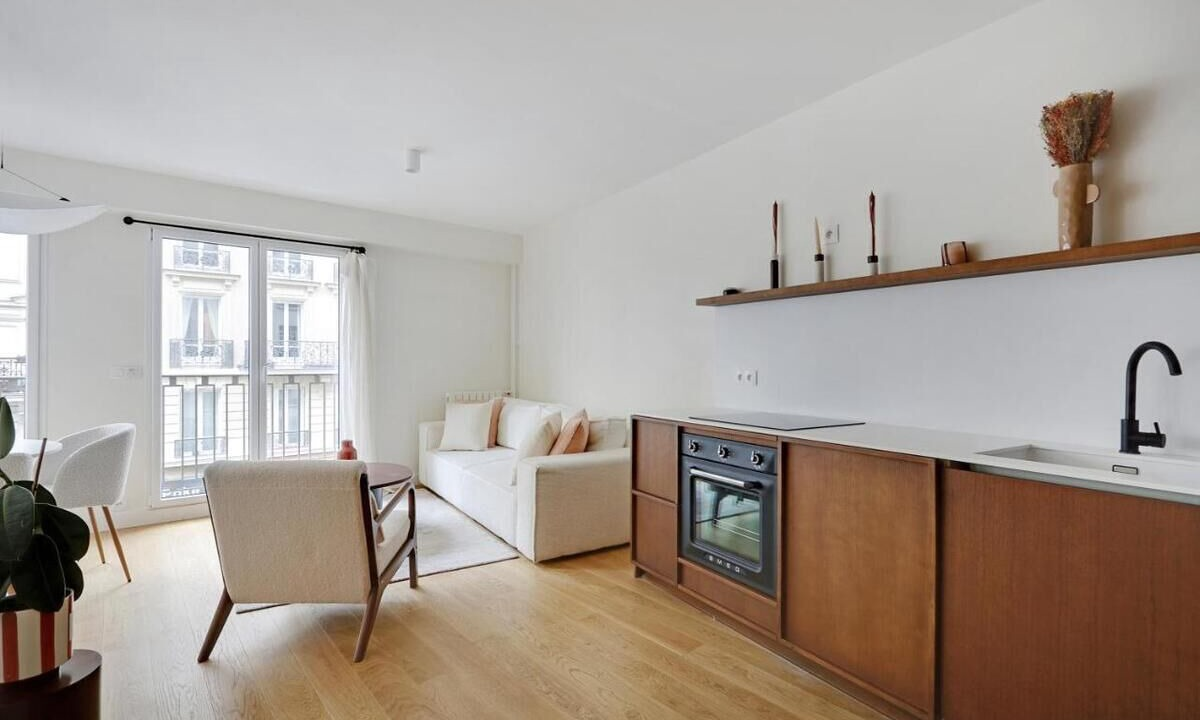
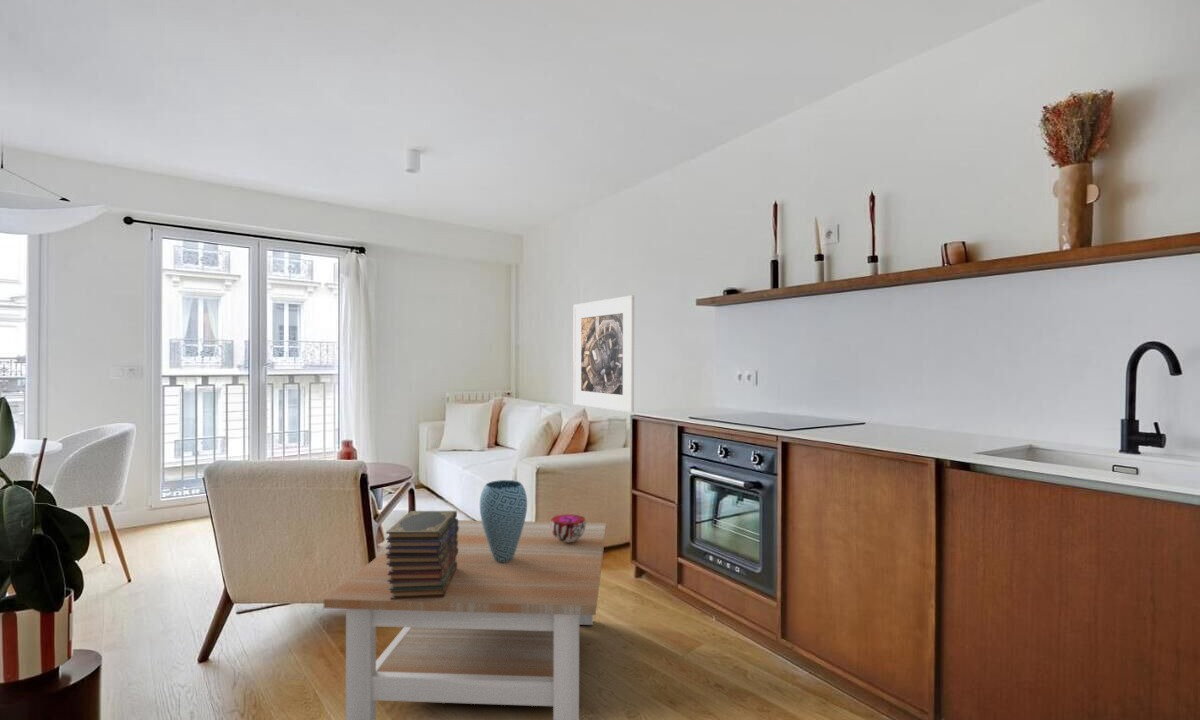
+ decorative bowl (568, 529)
+ coffee table (491, 610)
+ vase (503, 521)
+ book stack (424, 551)
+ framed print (601, 354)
